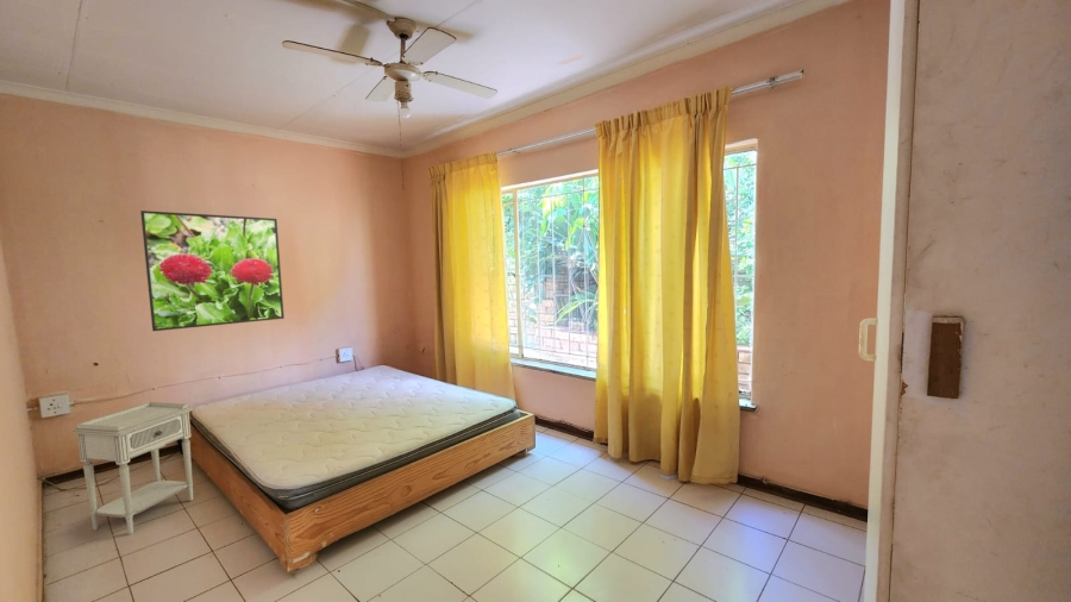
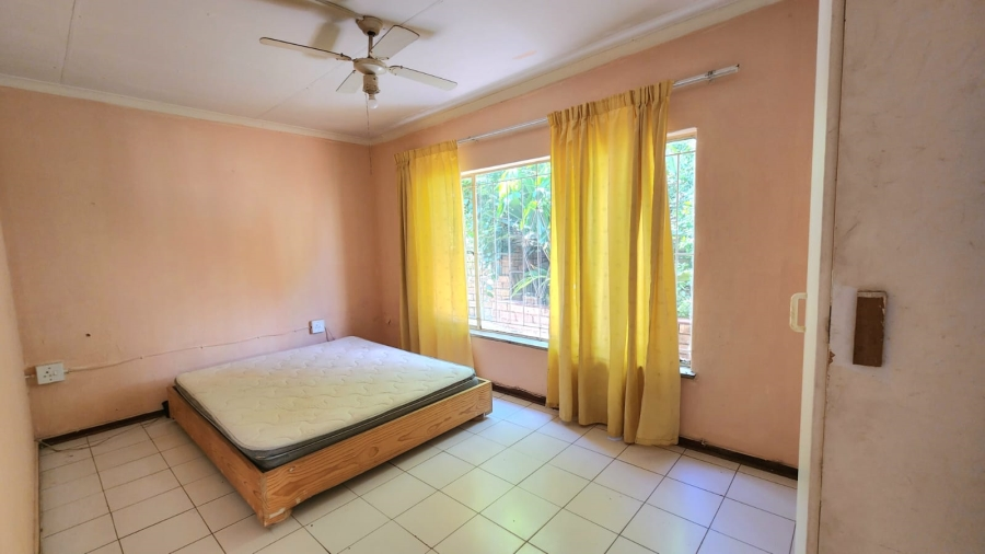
- nightstand (136, 456)
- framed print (219, 270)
